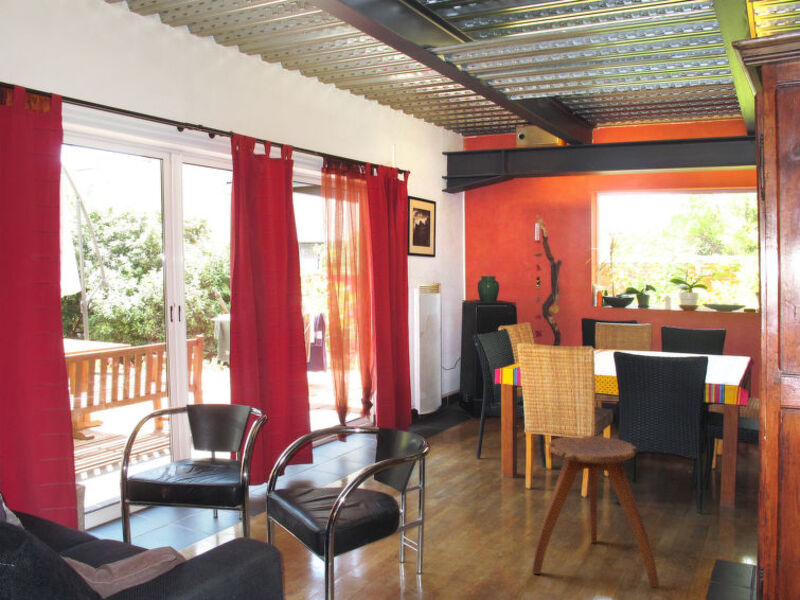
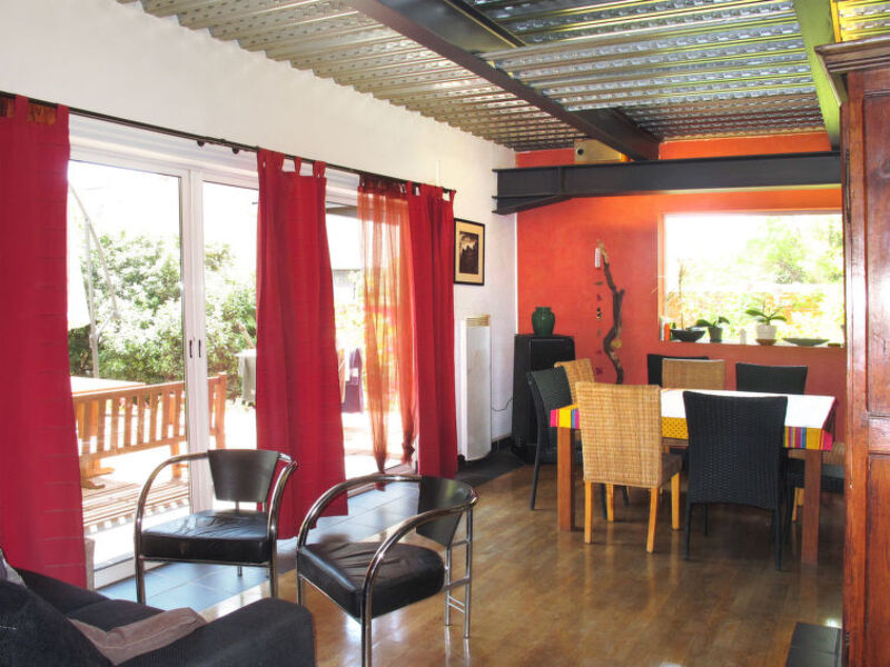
- stool (596, 503)
